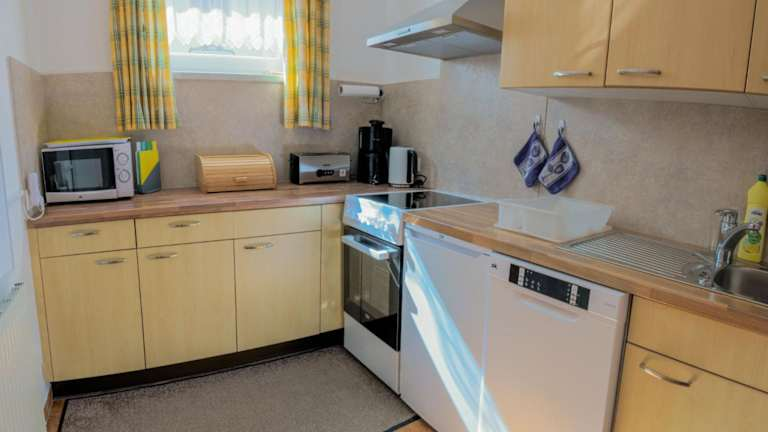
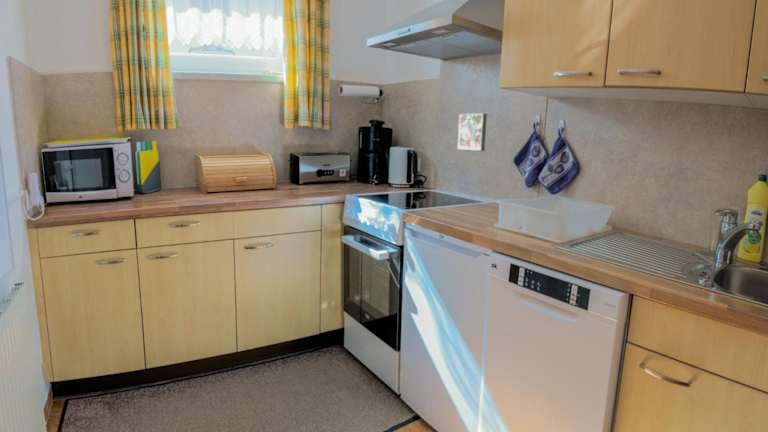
+ decorative tile (471, 132)
